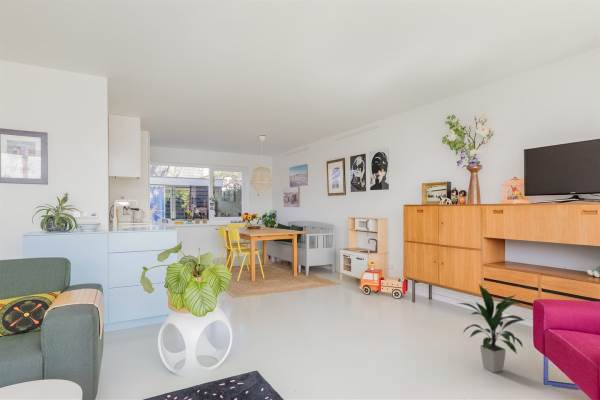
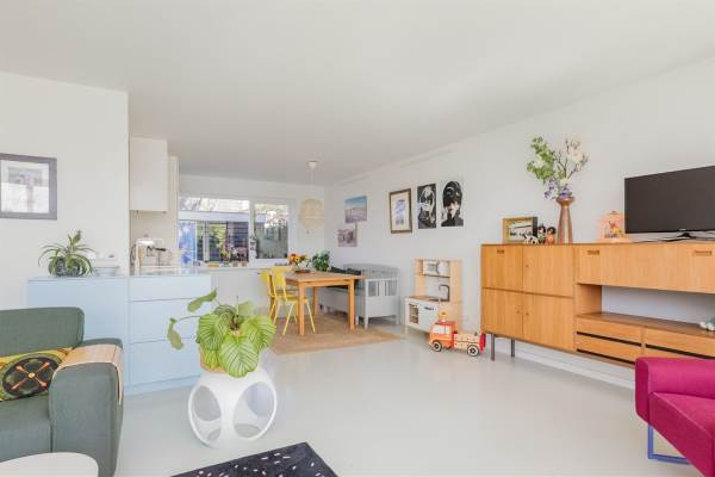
- indoor plant (495, 328)
